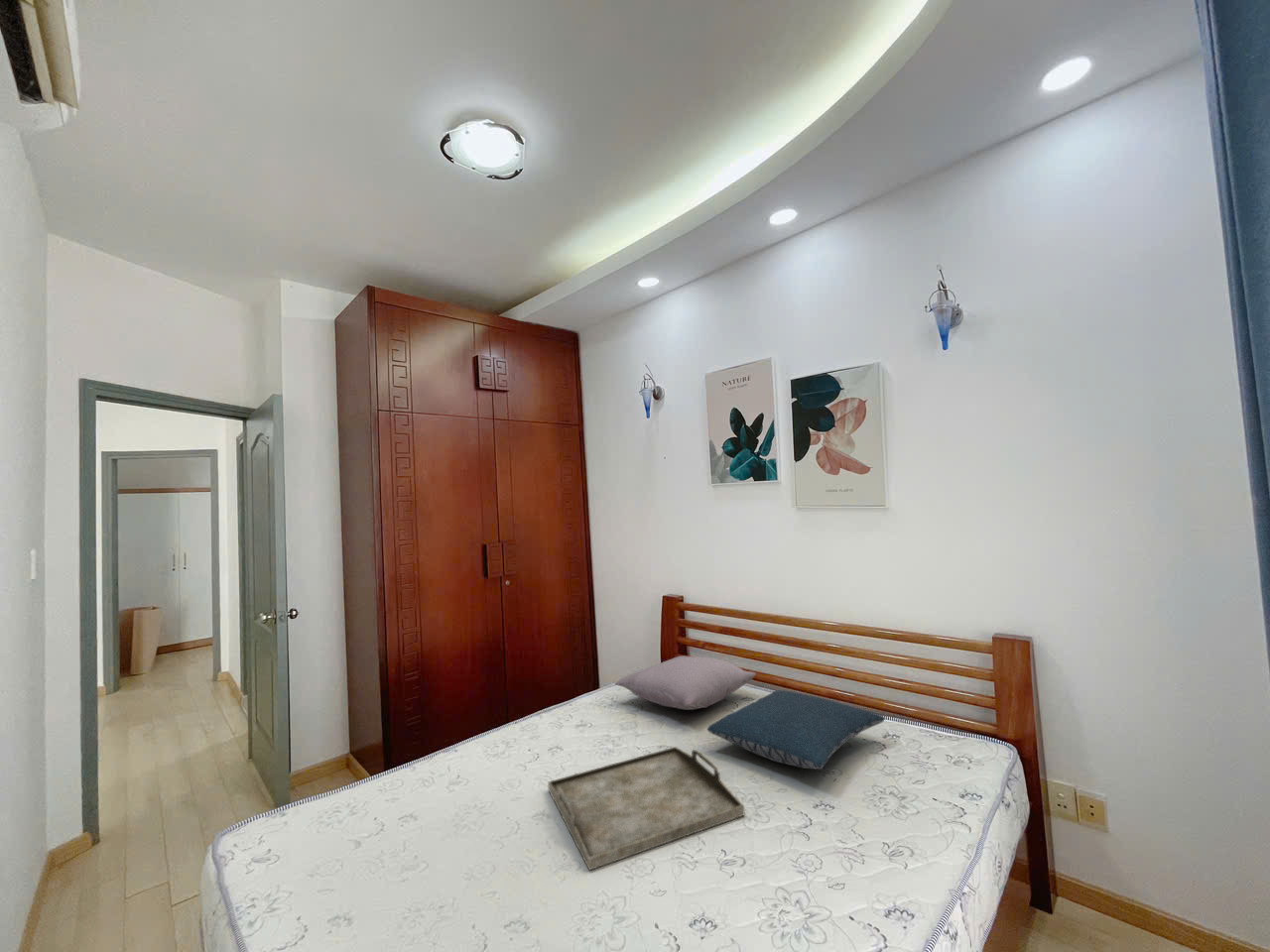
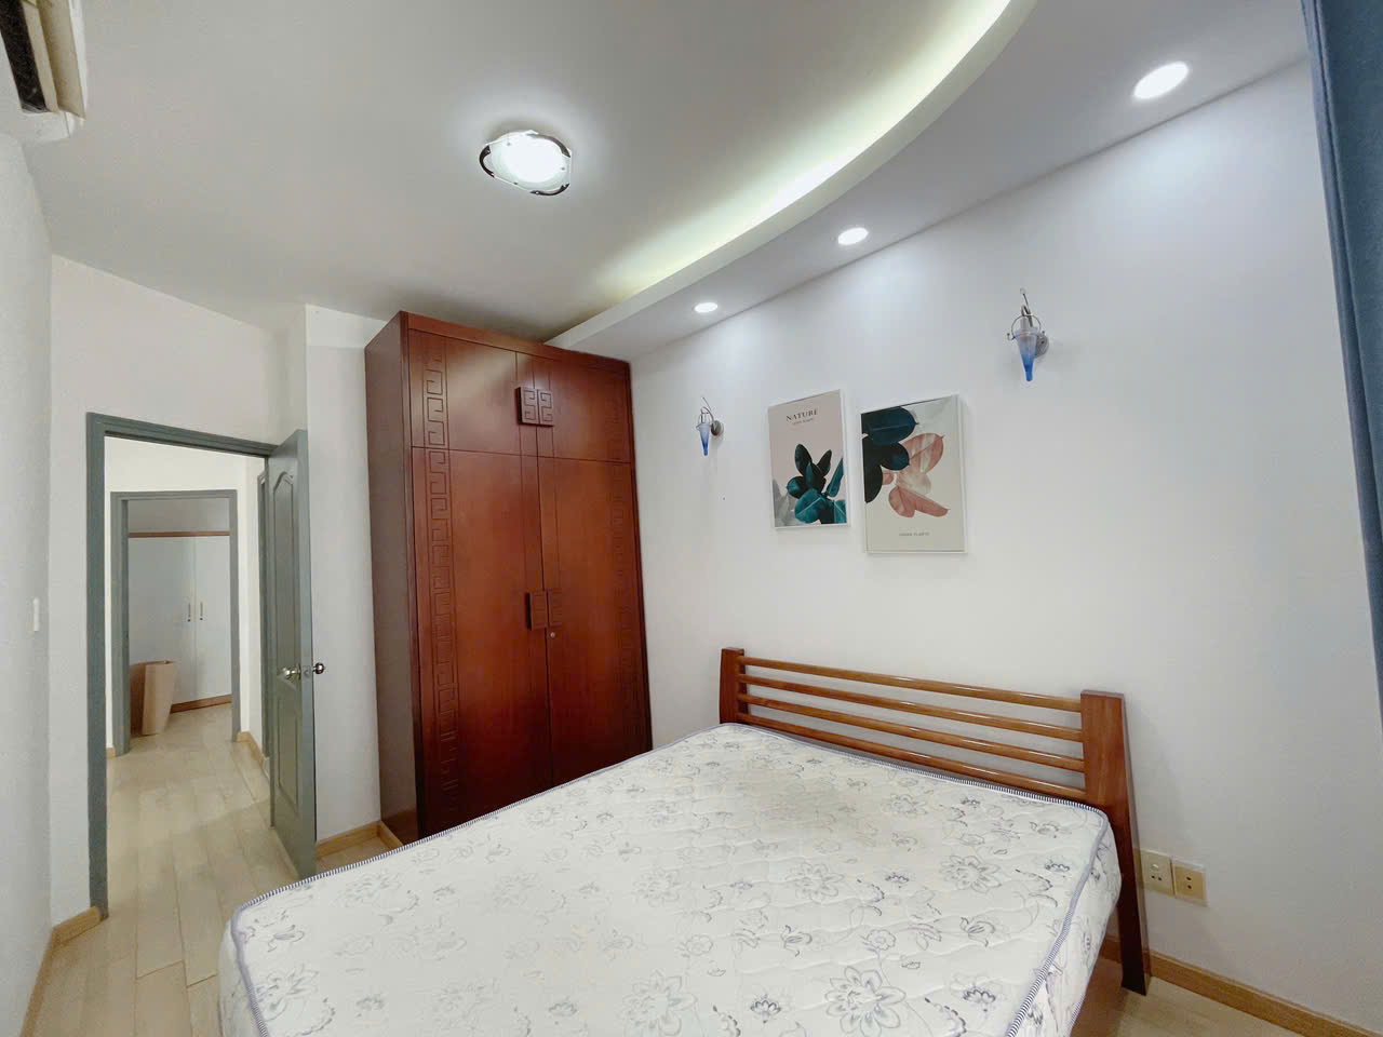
- pillow (795, 725)
- pillow (685, 679)
- serving tray (639, 788)
